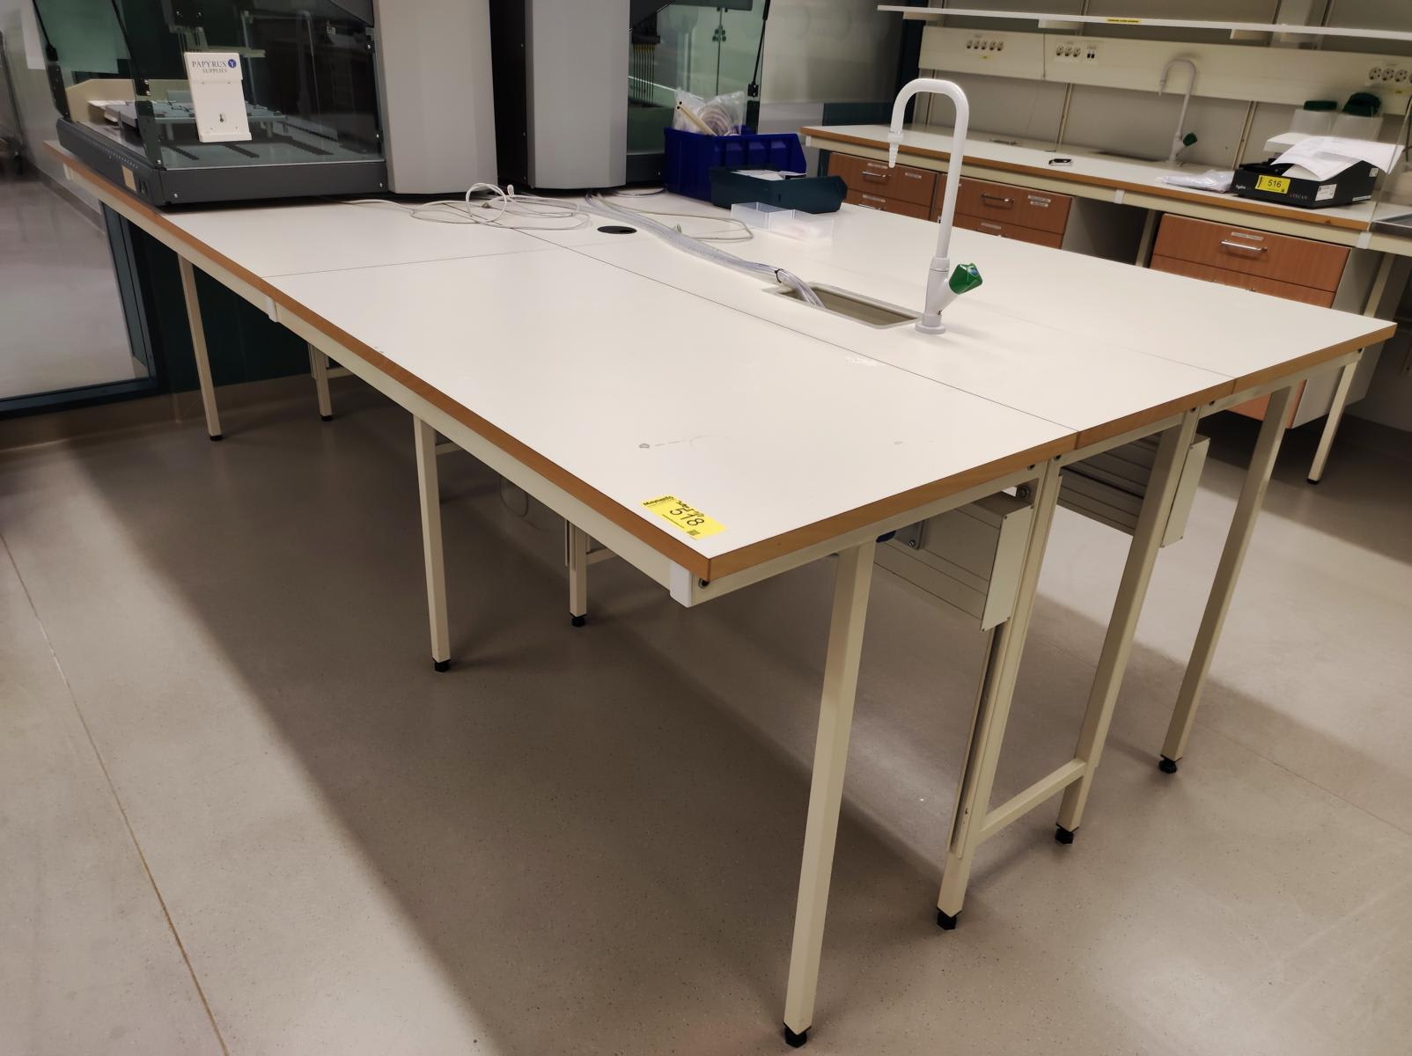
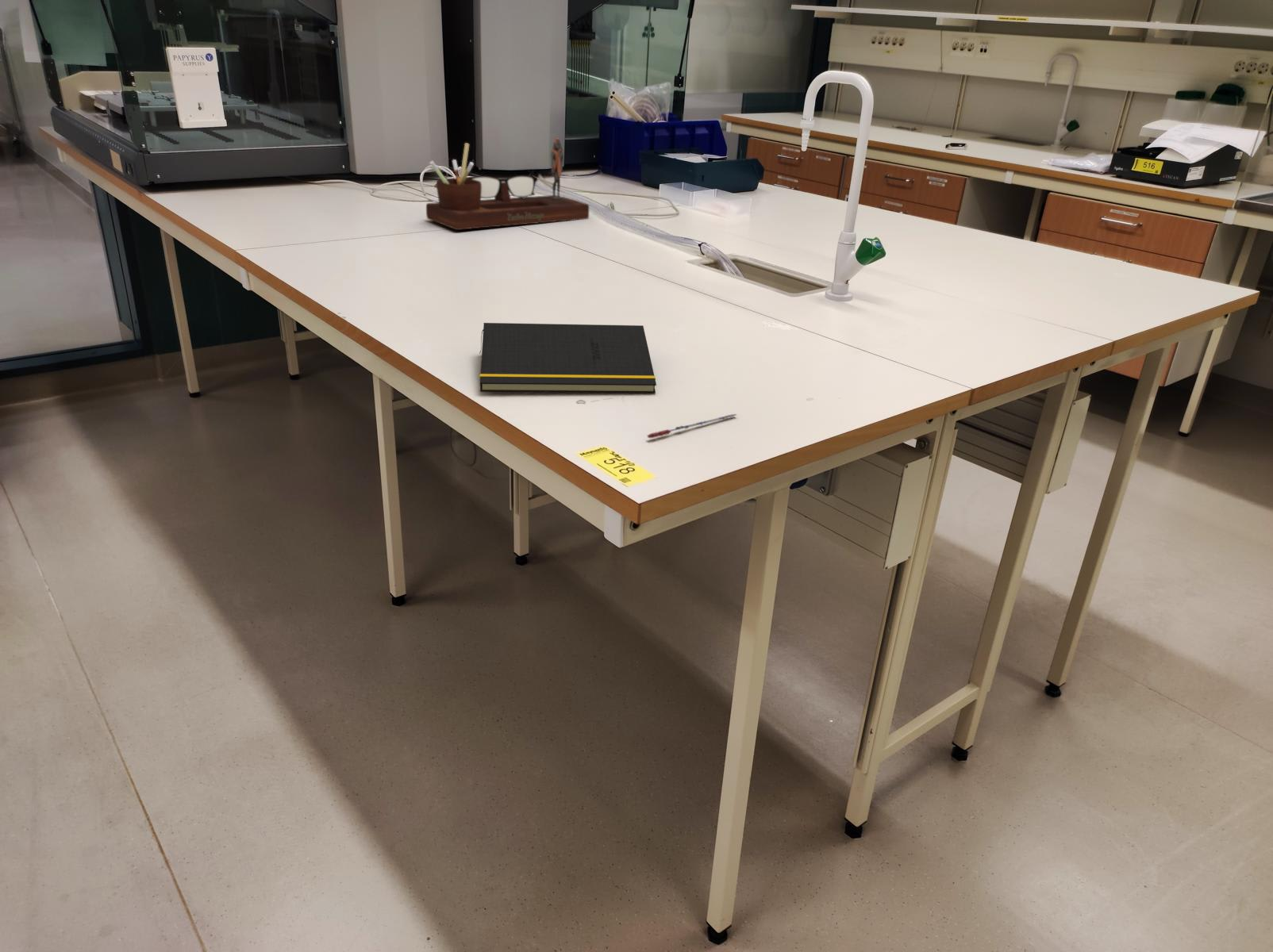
+ pen (694, 424)
+ notepad (566, 356)
+ desk organizer (502, 180)
